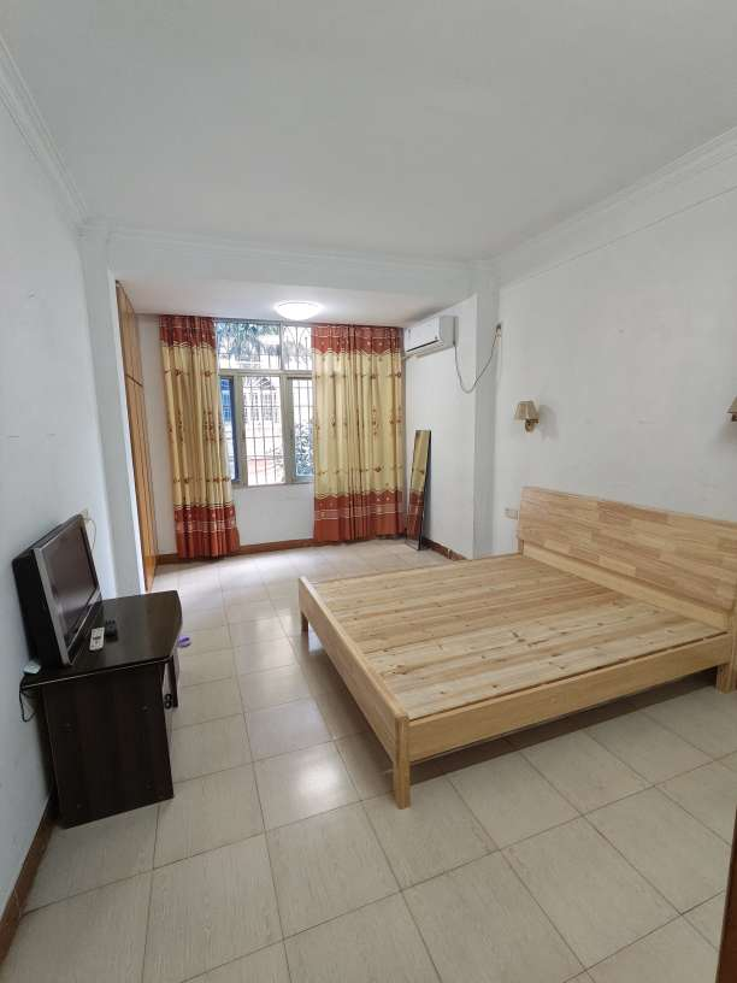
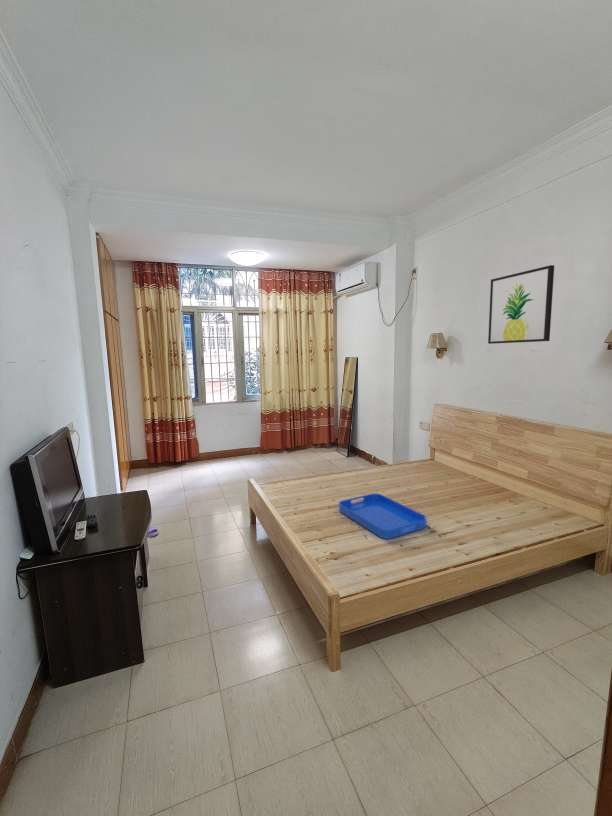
+ serving tray (380, 513)
+ wall art (518, 308)
